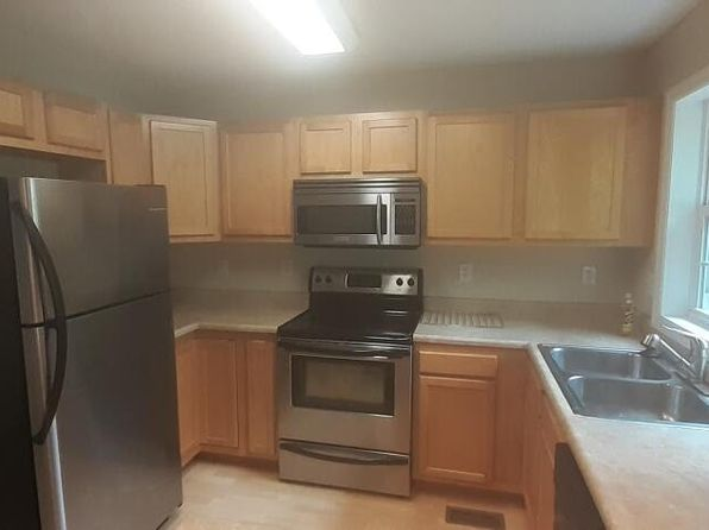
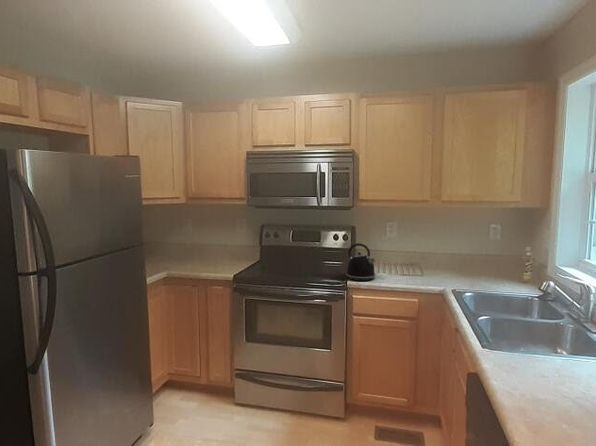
+ kettle (360, 260)
